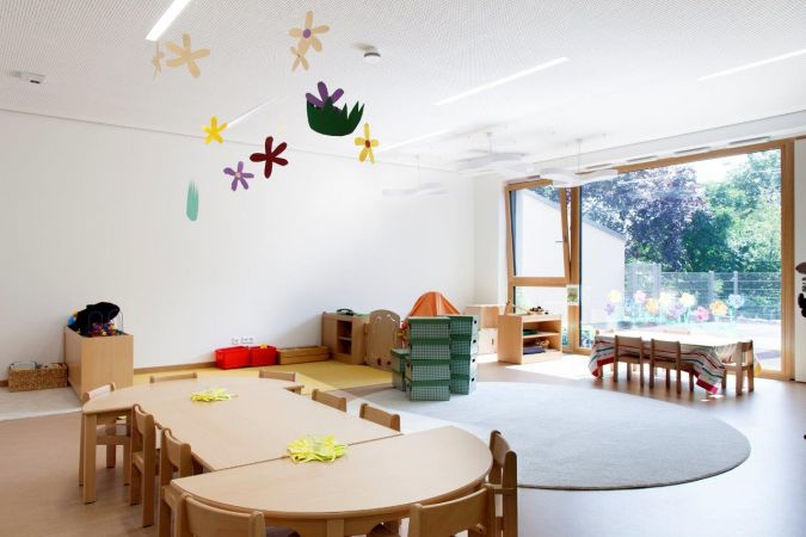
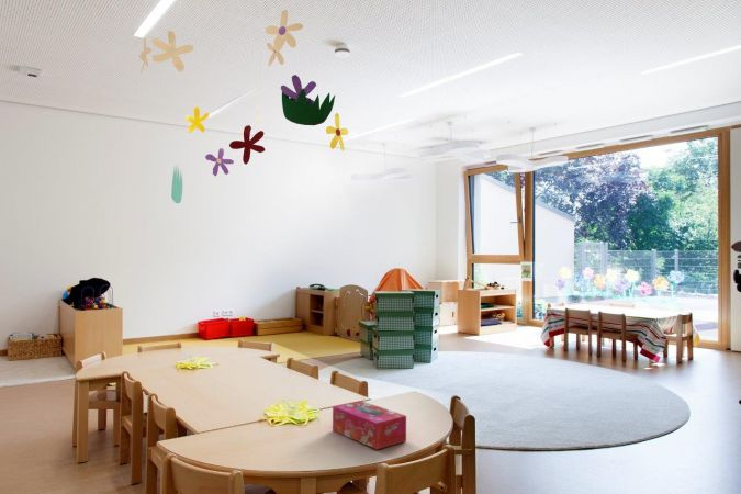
+ tissue box (368, 423)
